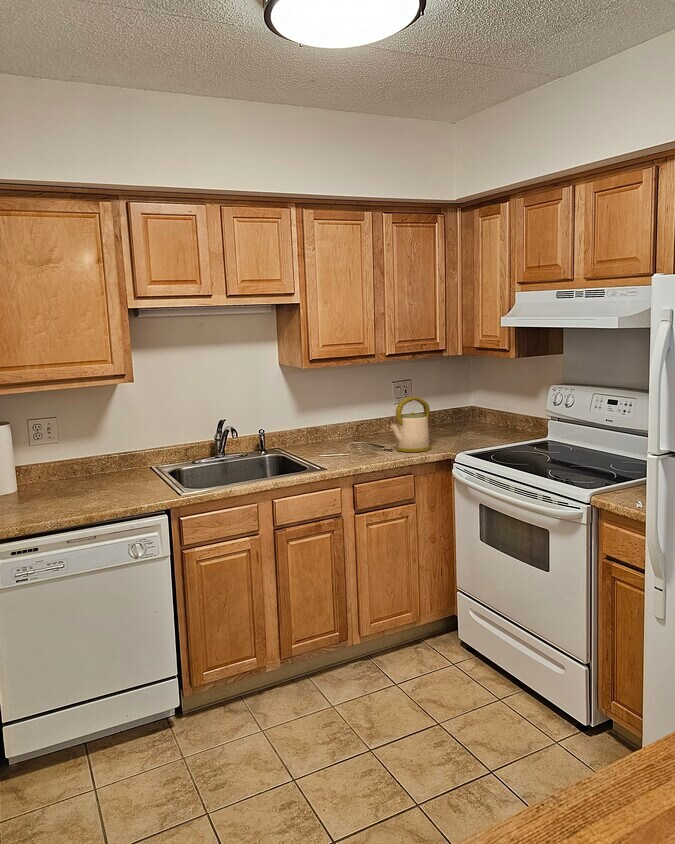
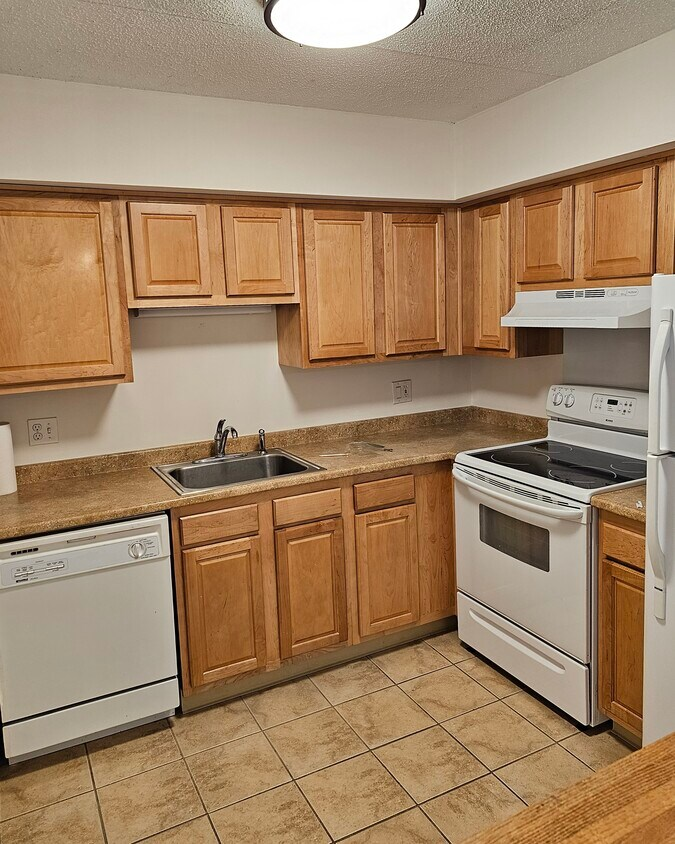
- kettle (409, 423)
